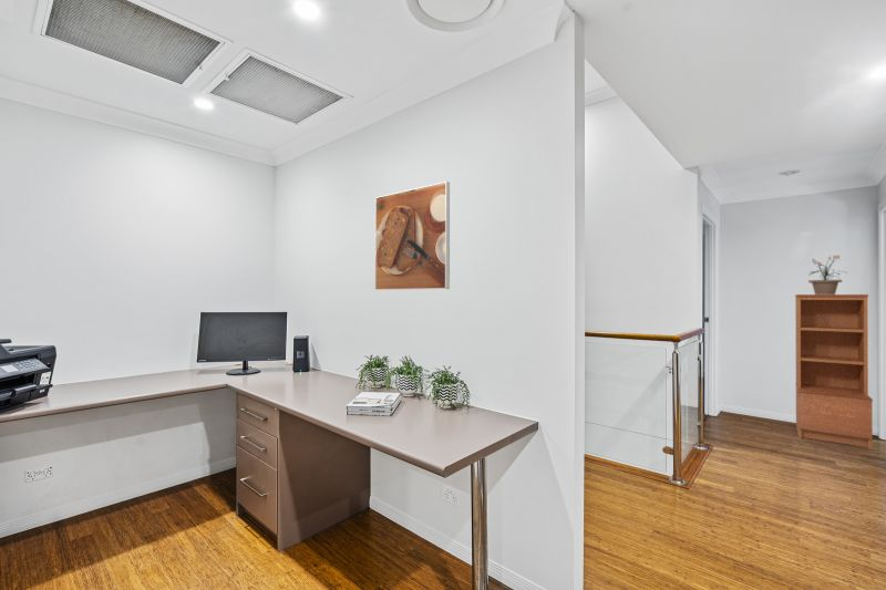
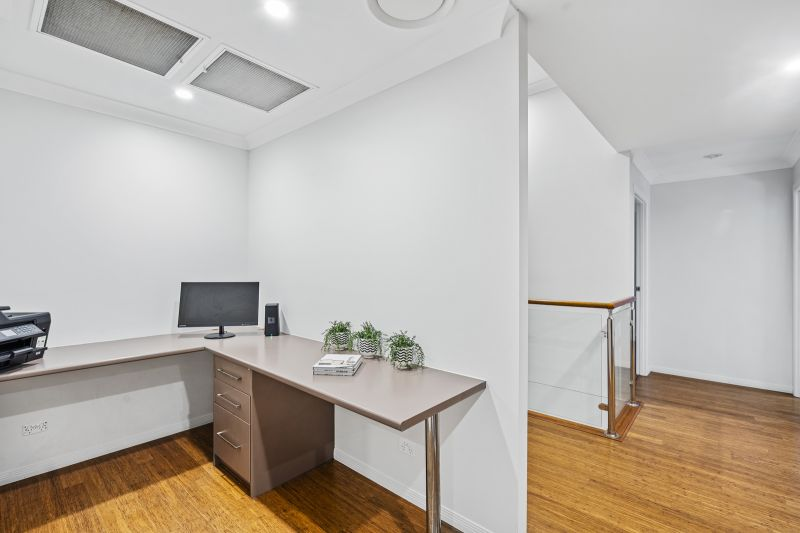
- potted plant (826, 275)
- bookshelf (830, 364)
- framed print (410, 239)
